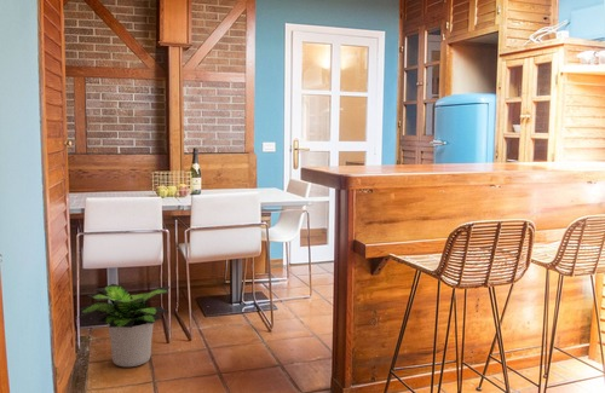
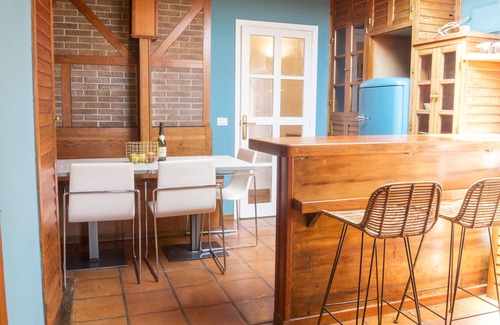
- potted plant (126, 325)
